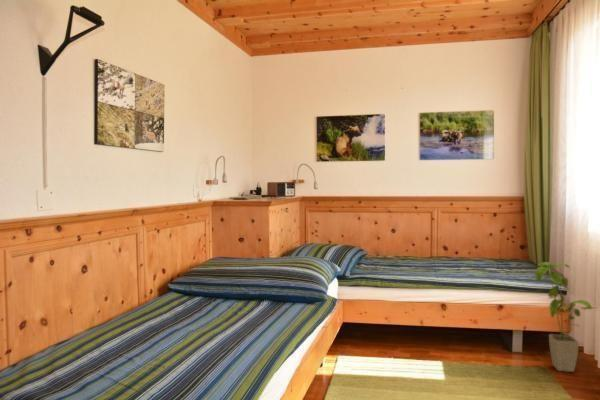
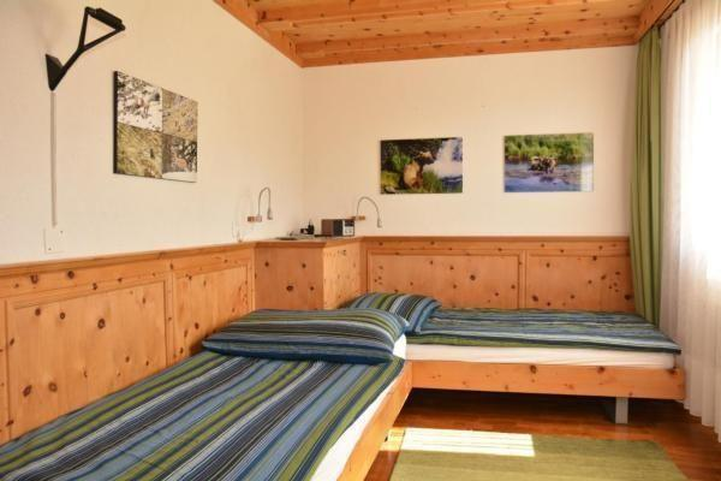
- house plant (561, 317)
